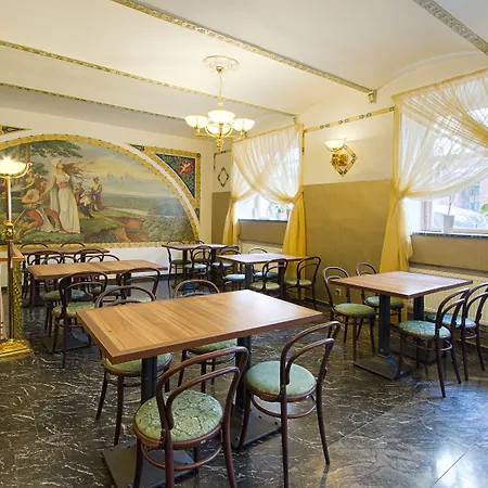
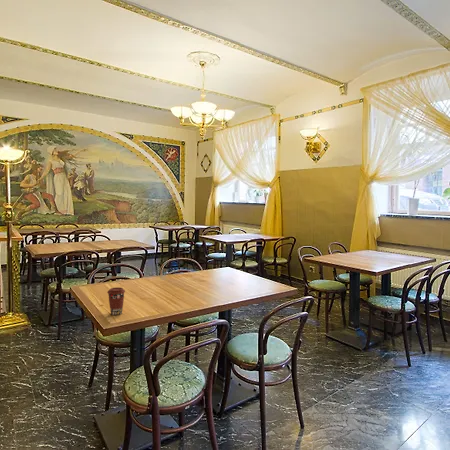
+ coffee cup (116, 301)
